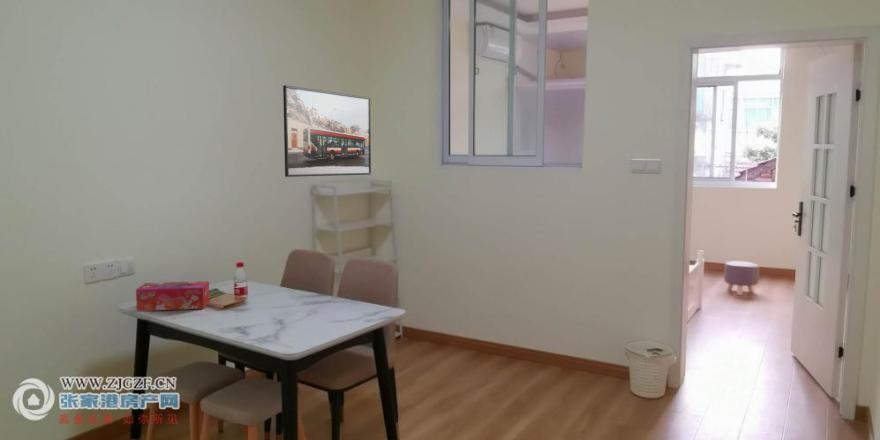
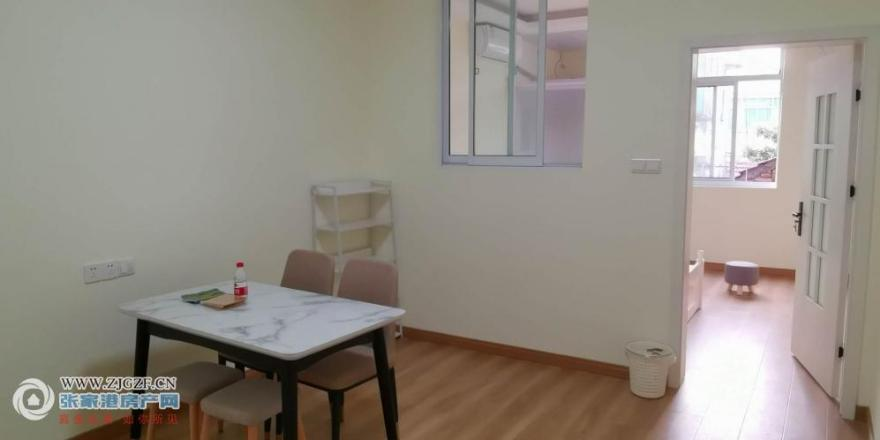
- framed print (331, 134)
- tissue box (174, 295)
